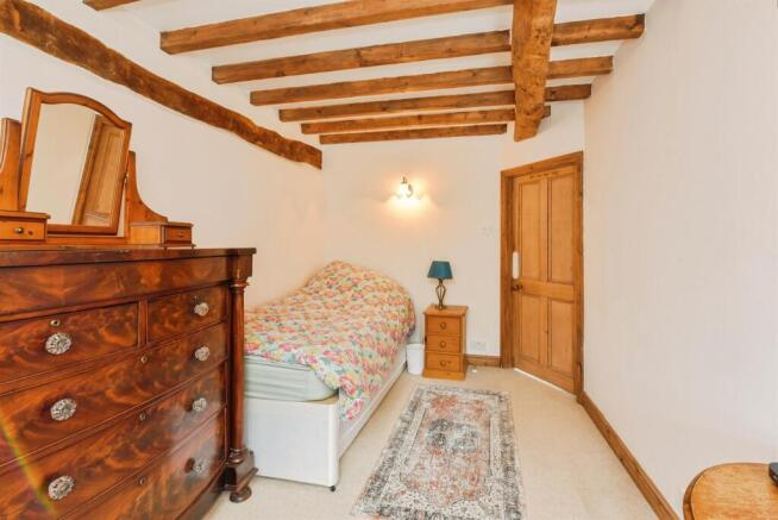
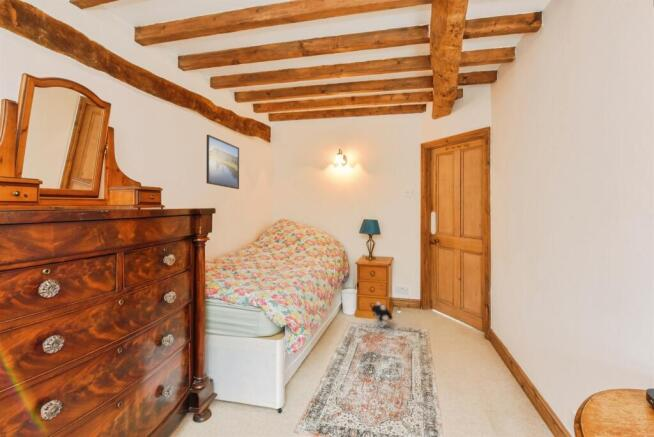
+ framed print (224, 164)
+ plush toy (382, 315)
